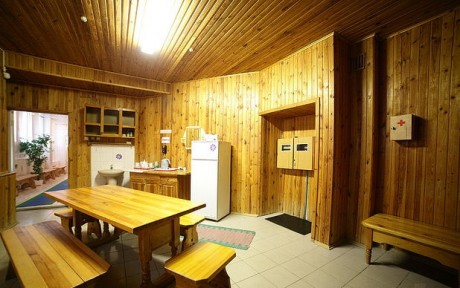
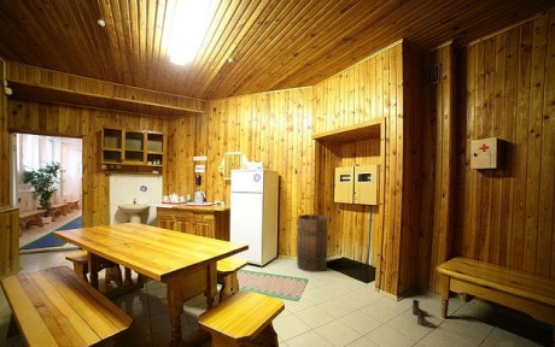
+ wooden barrel (311, 241)
+ boots (422, 312)
